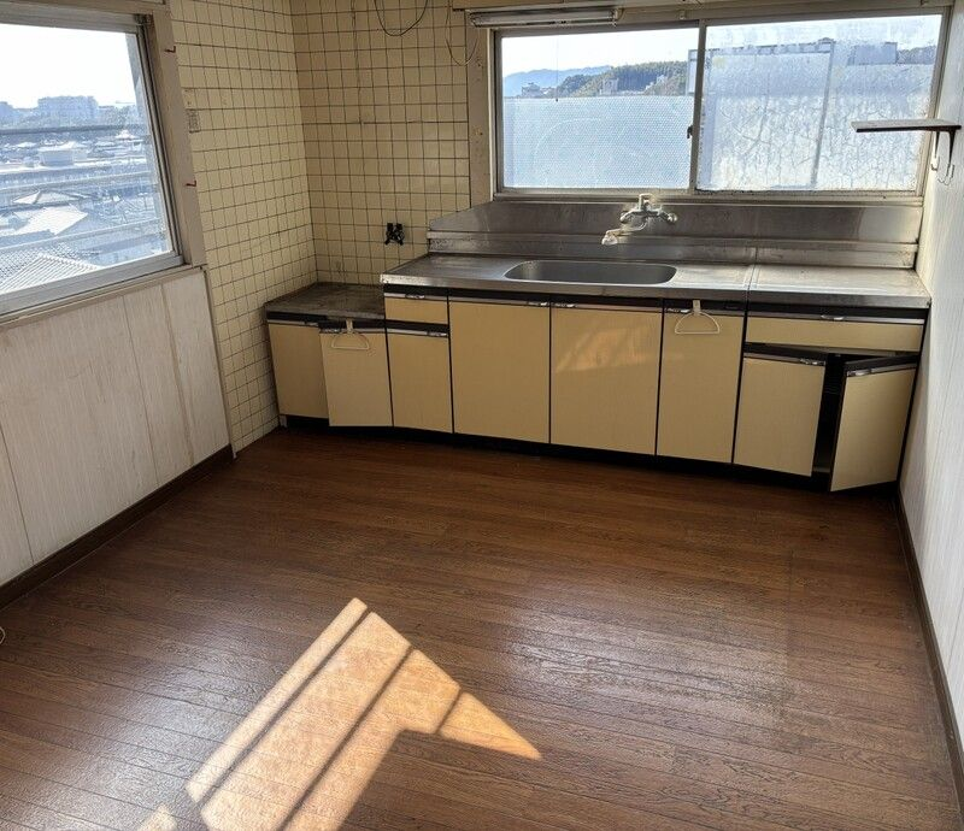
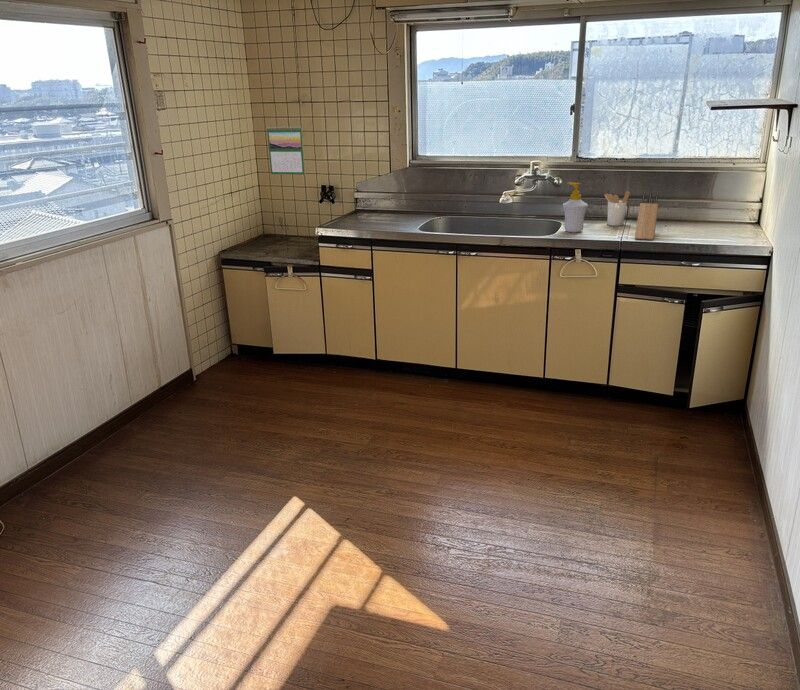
+ knife block (647, 214)
+ utensil holder (614, 208)
+ calendar (286, 150)
+ soap bottle (575, 207)
